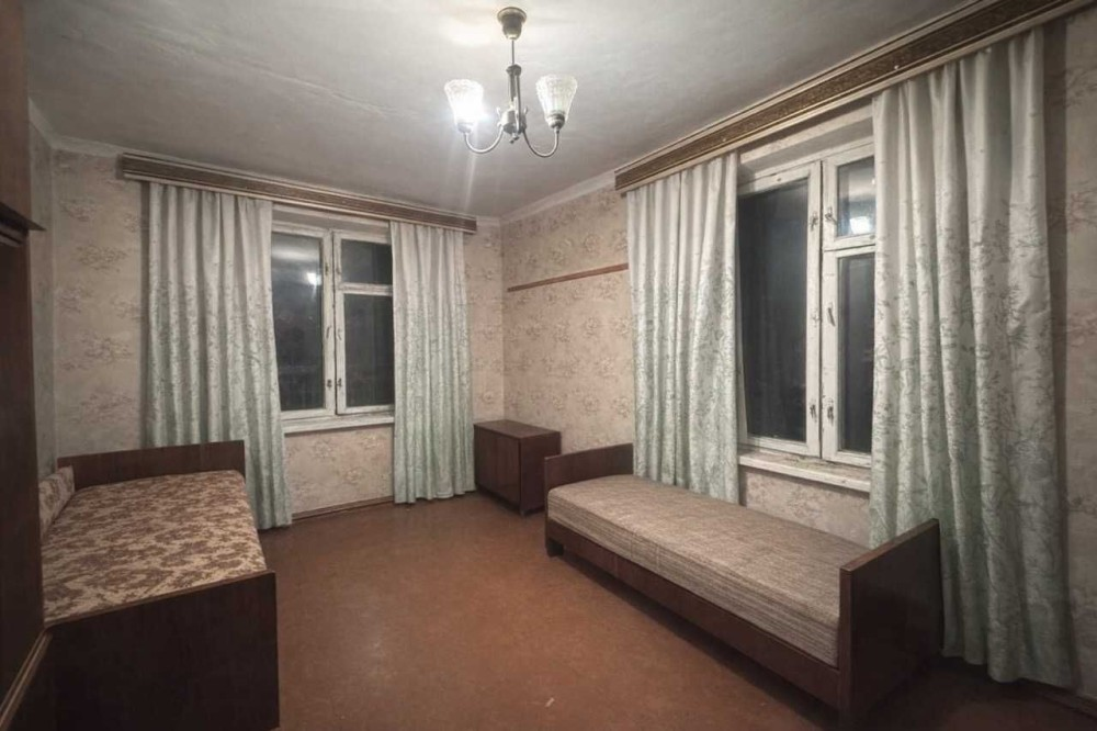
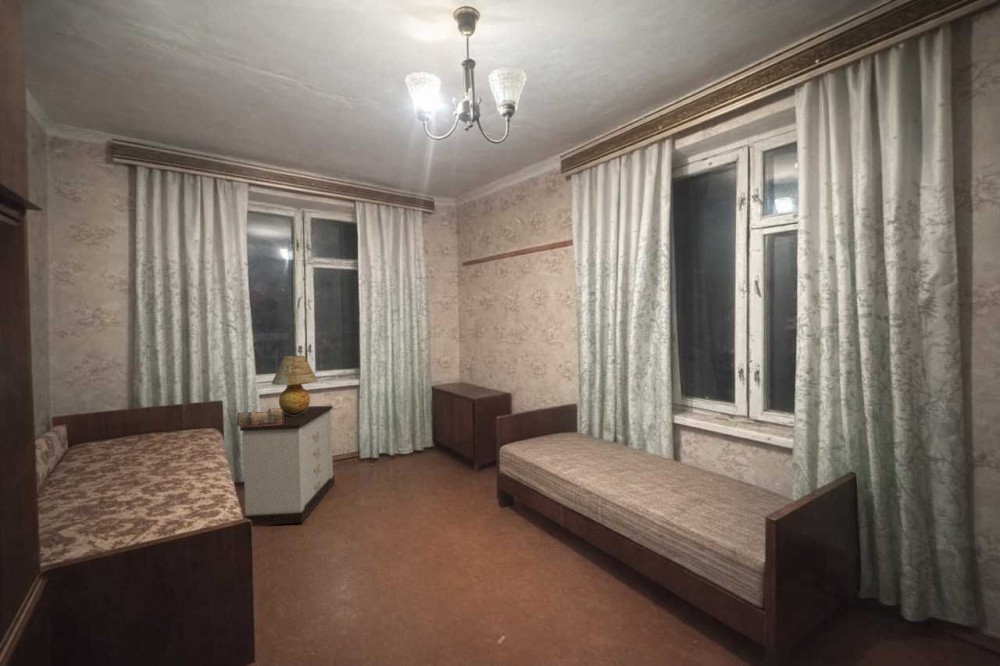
+ nightstand (293, 458)
+ table lamp (295, 385)
+ book (260, 417)
